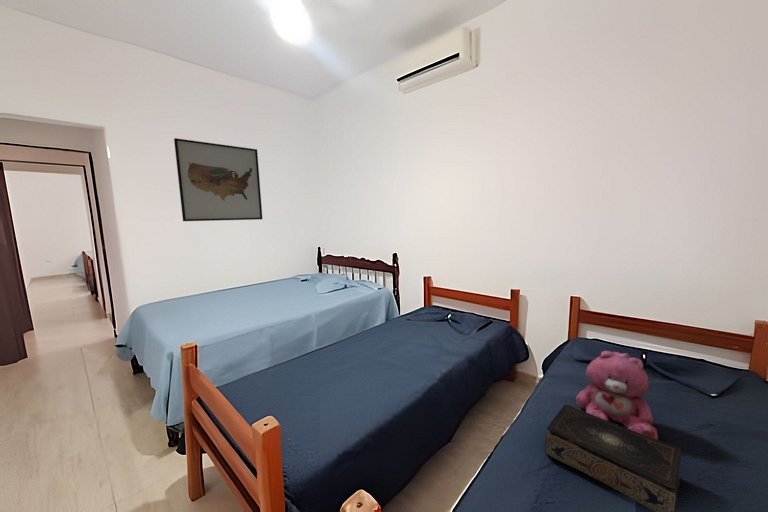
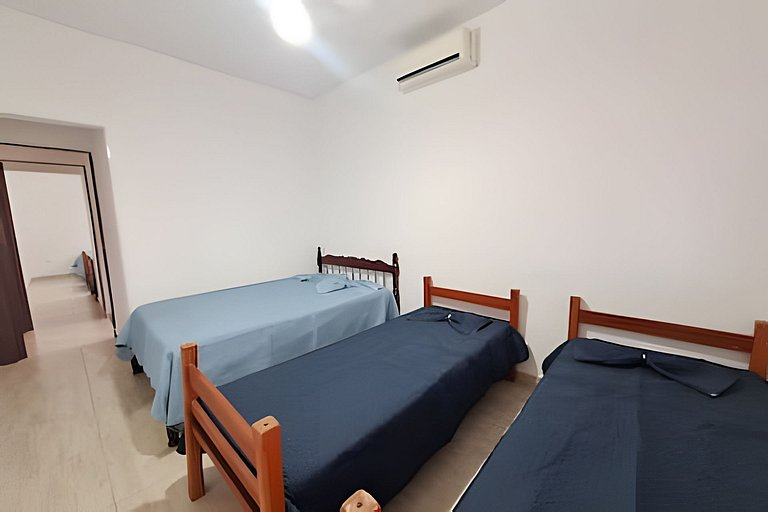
- teddy bear (616, 387)
- wall art (222, 182)
- book (609, 452)
